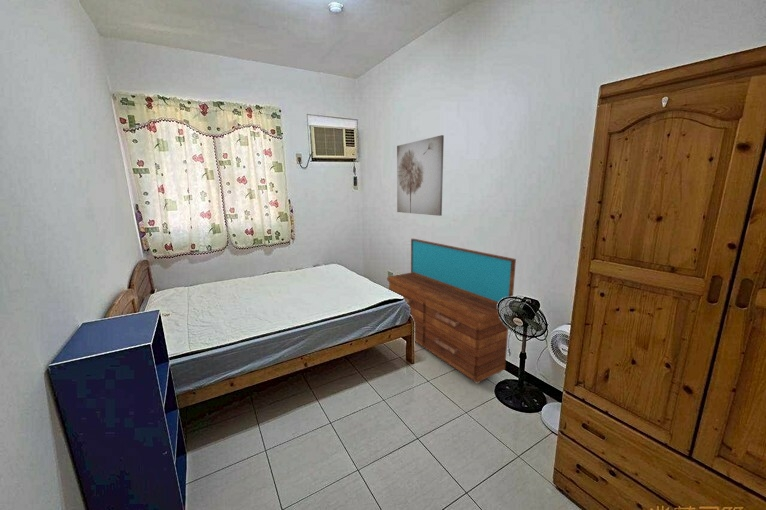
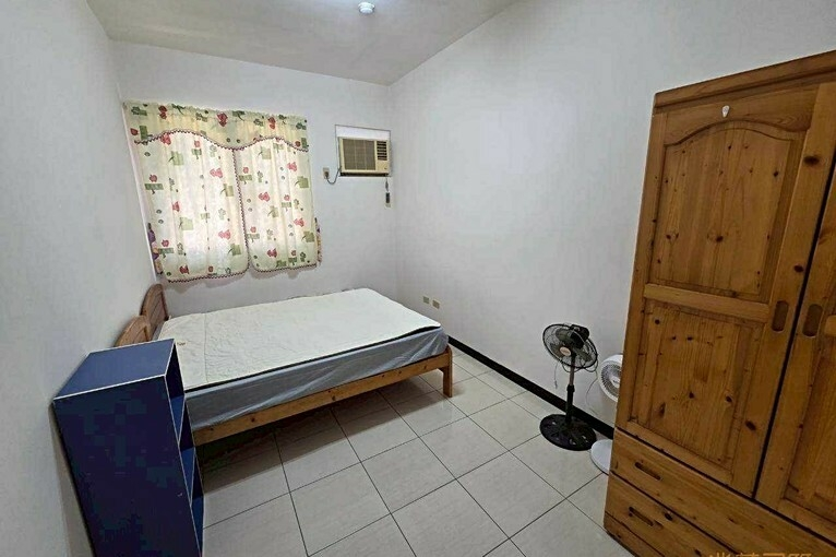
- dresser (437, 299)
- wall art (417, 178)
